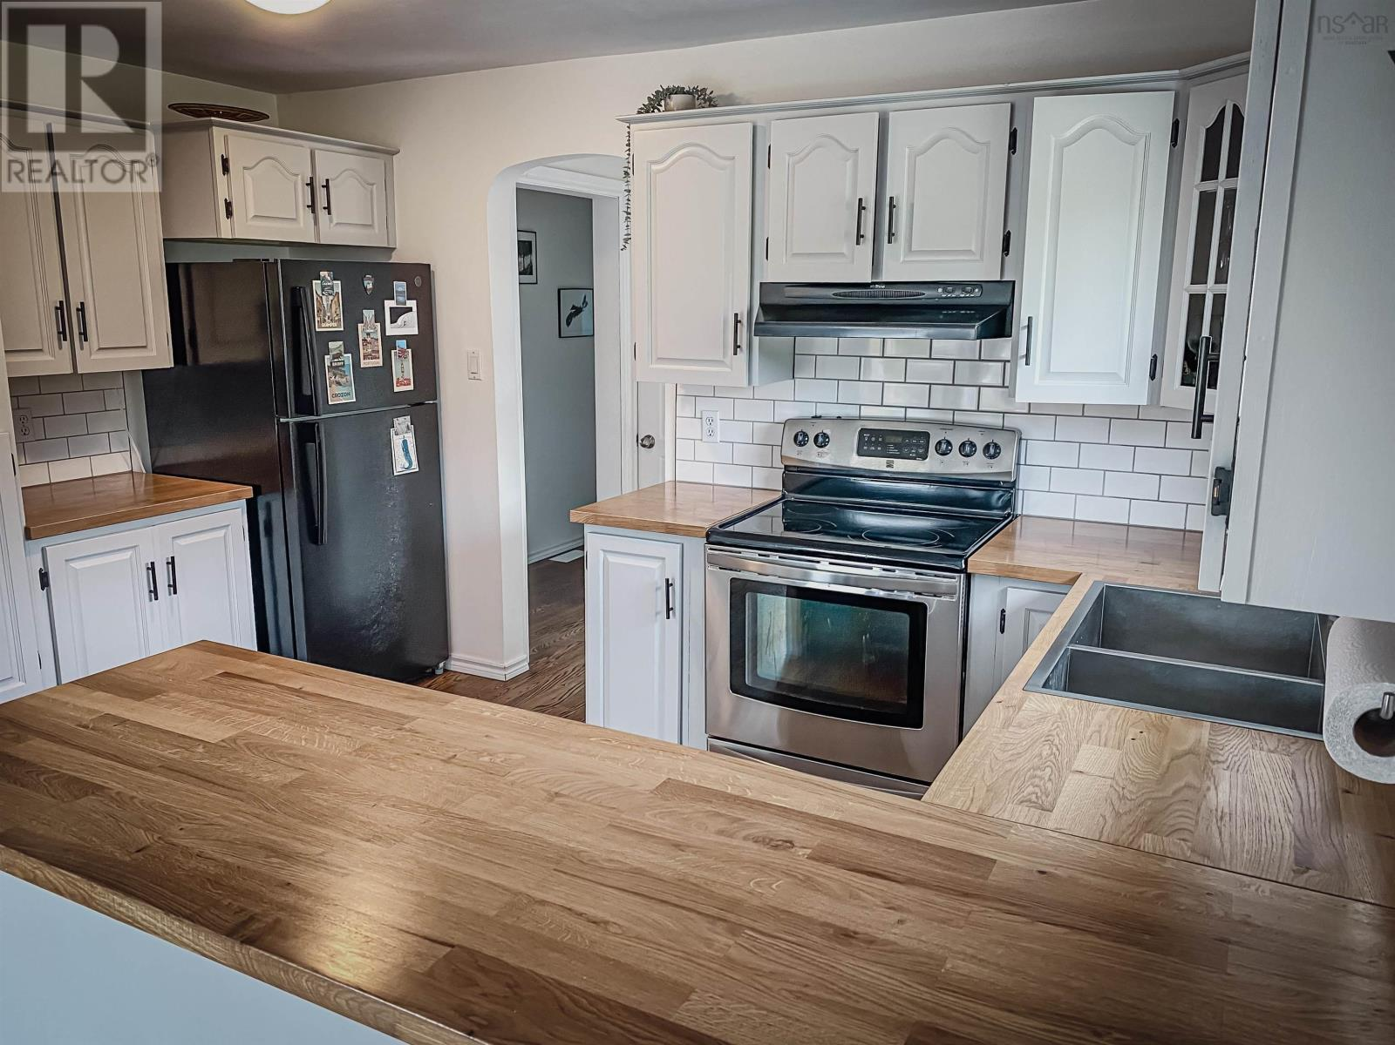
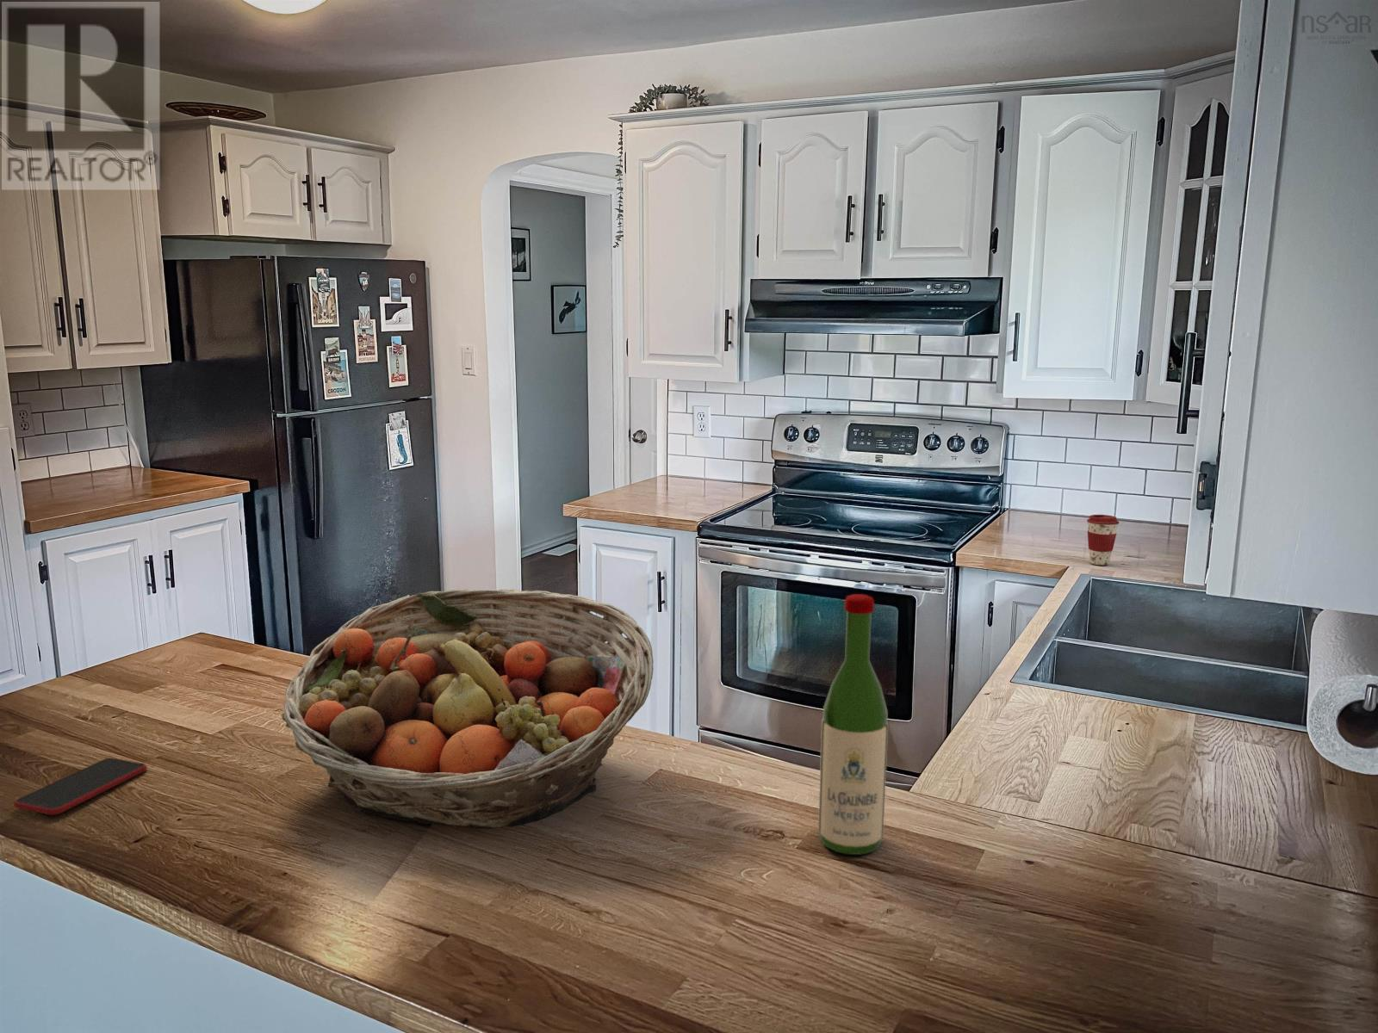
+ fruit basket (471, 699)
+ wine bottle (854, 722)
+ coffee cup (1100, 539)
+ smartphone (82, 785)
